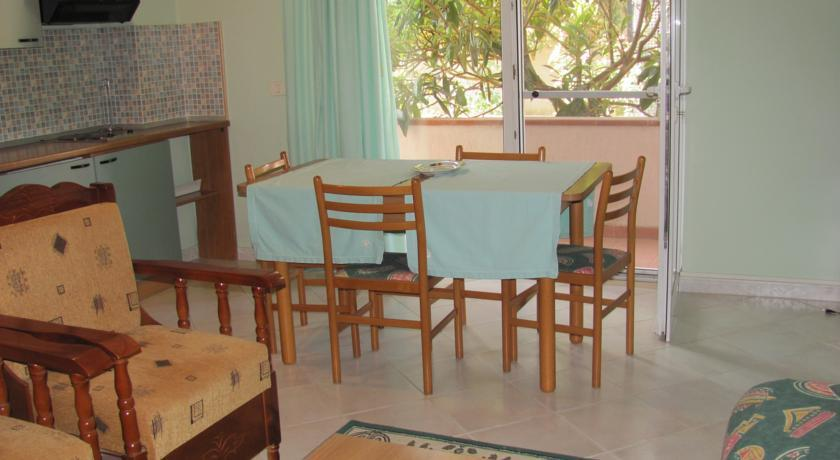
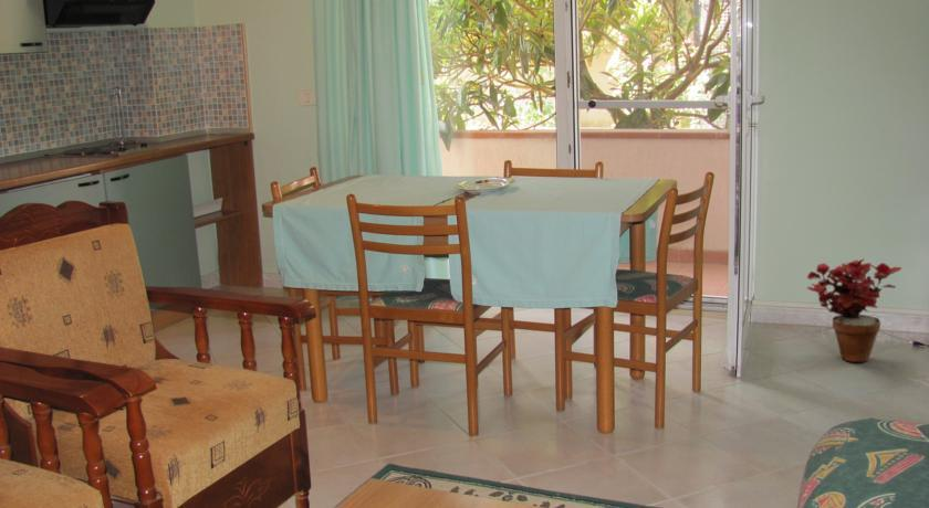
+ potted plant (849, 308)
